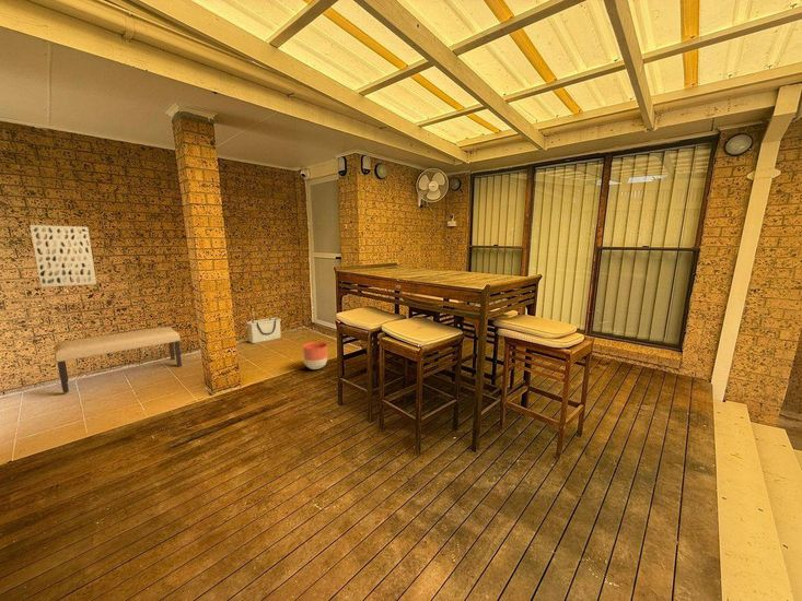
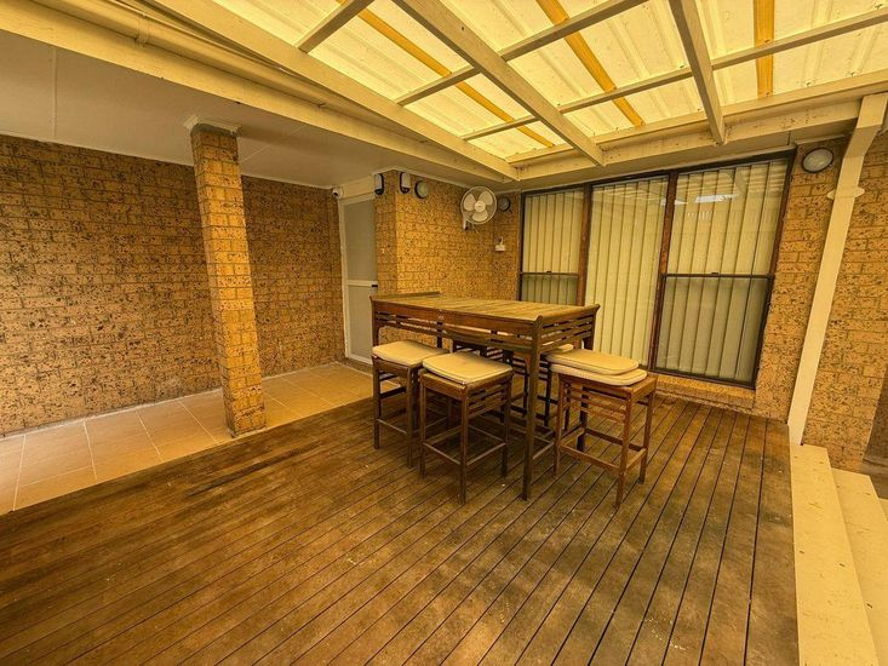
- storage bin (264, 330)
- wall art (65, 256)
- planter (315, 356)
- bench (123, 350)
